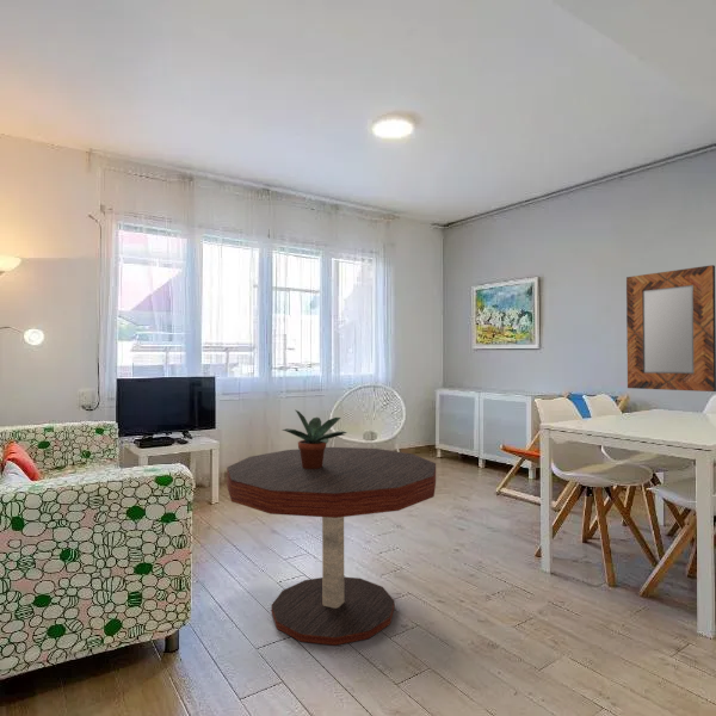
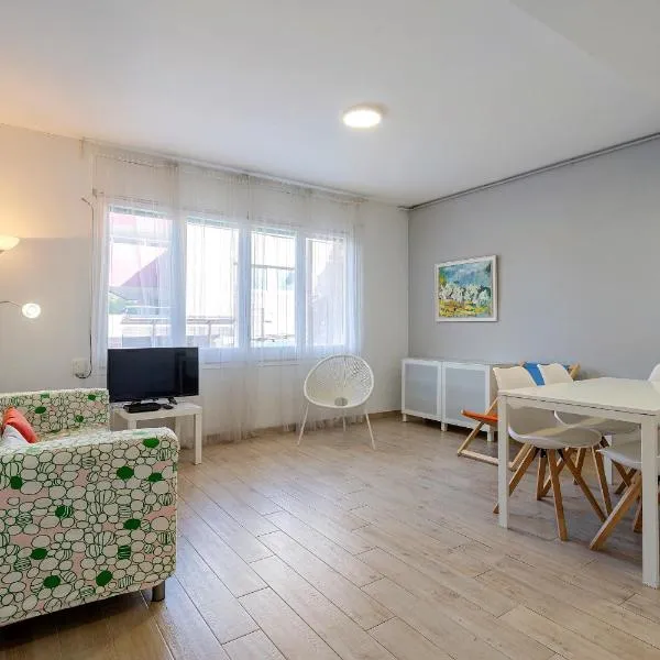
- home mirror (668, 331)
- potted plant (313, 437)
- coffee table (333, 537)
